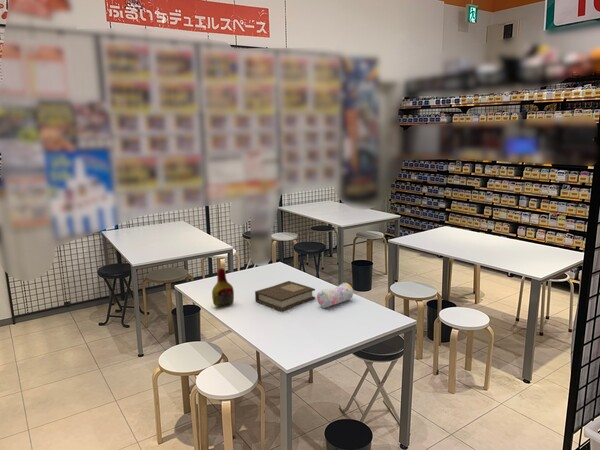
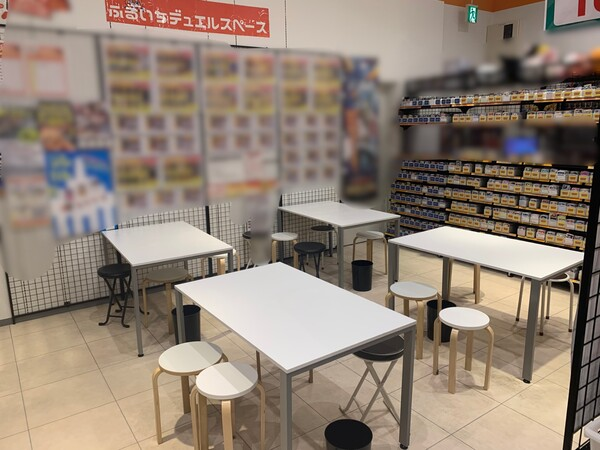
- bottle (222, 287)
- book (285, 294)
- pencil case (335, 294)
